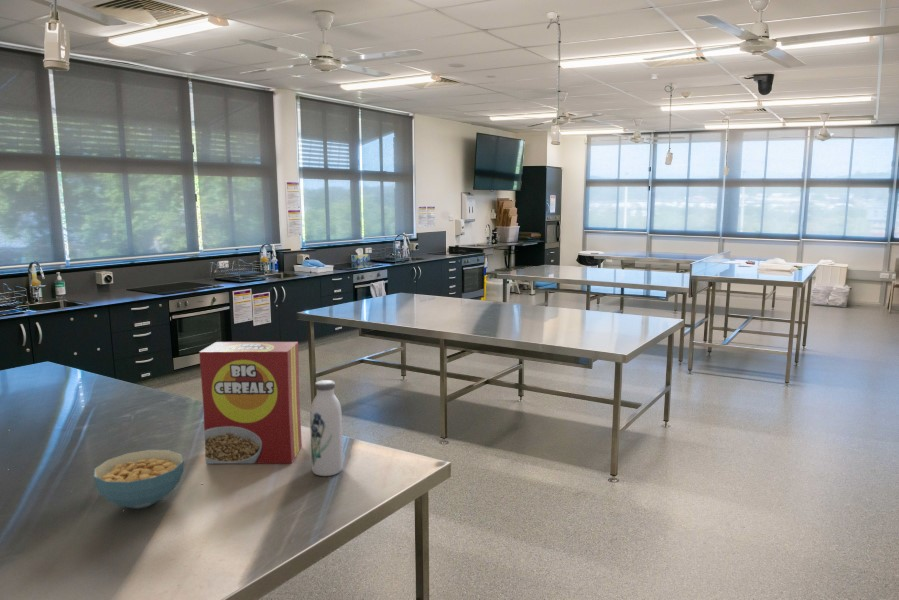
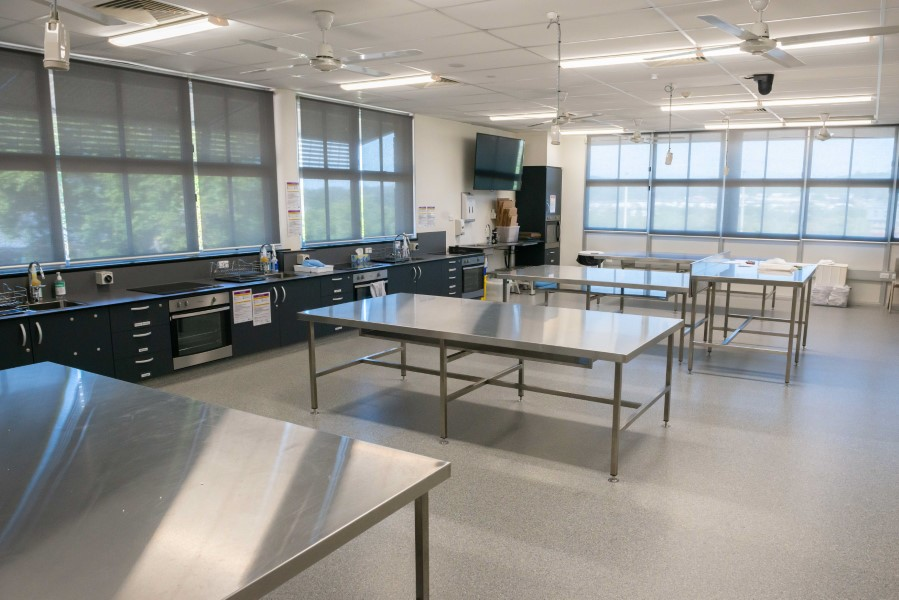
- water bottle (326, 426)
- cereal box (253, 401)
- cereal bowl (141, 484)
